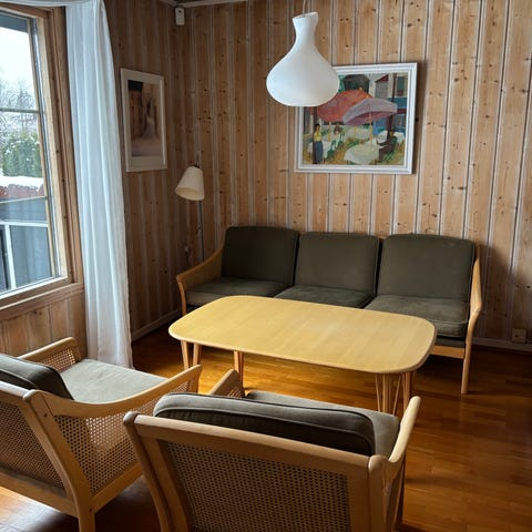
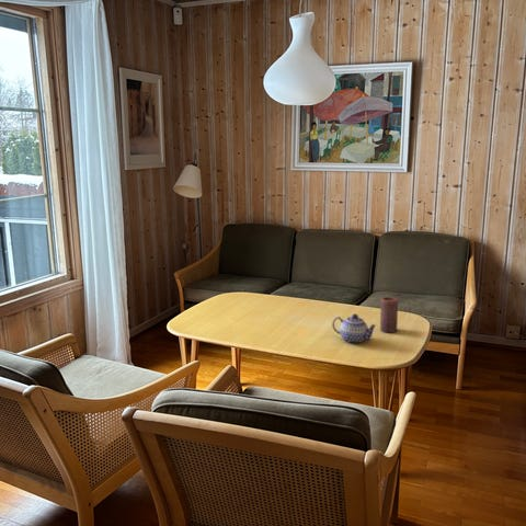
+ teapot (353, 327)
+ candle (389, 315)
